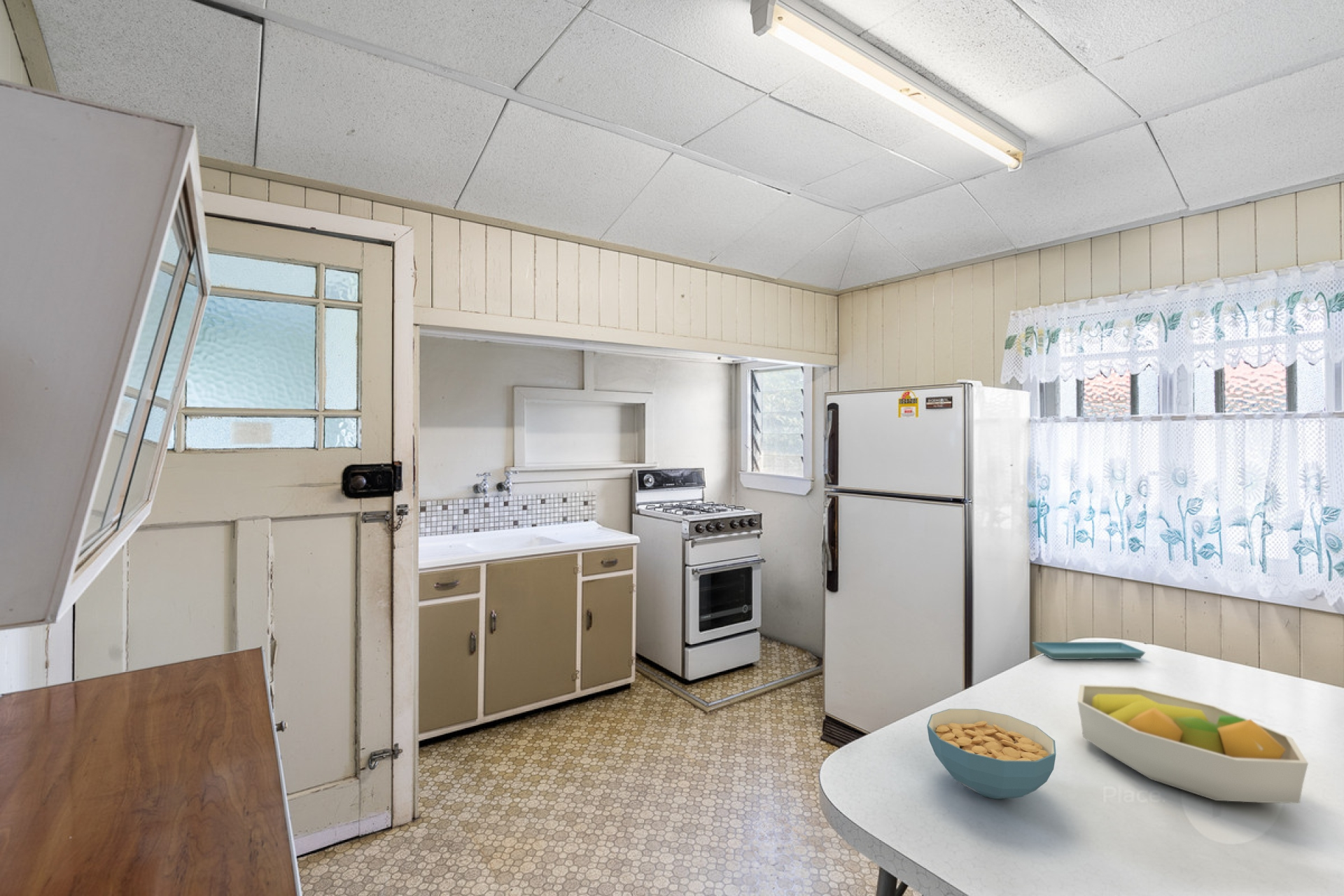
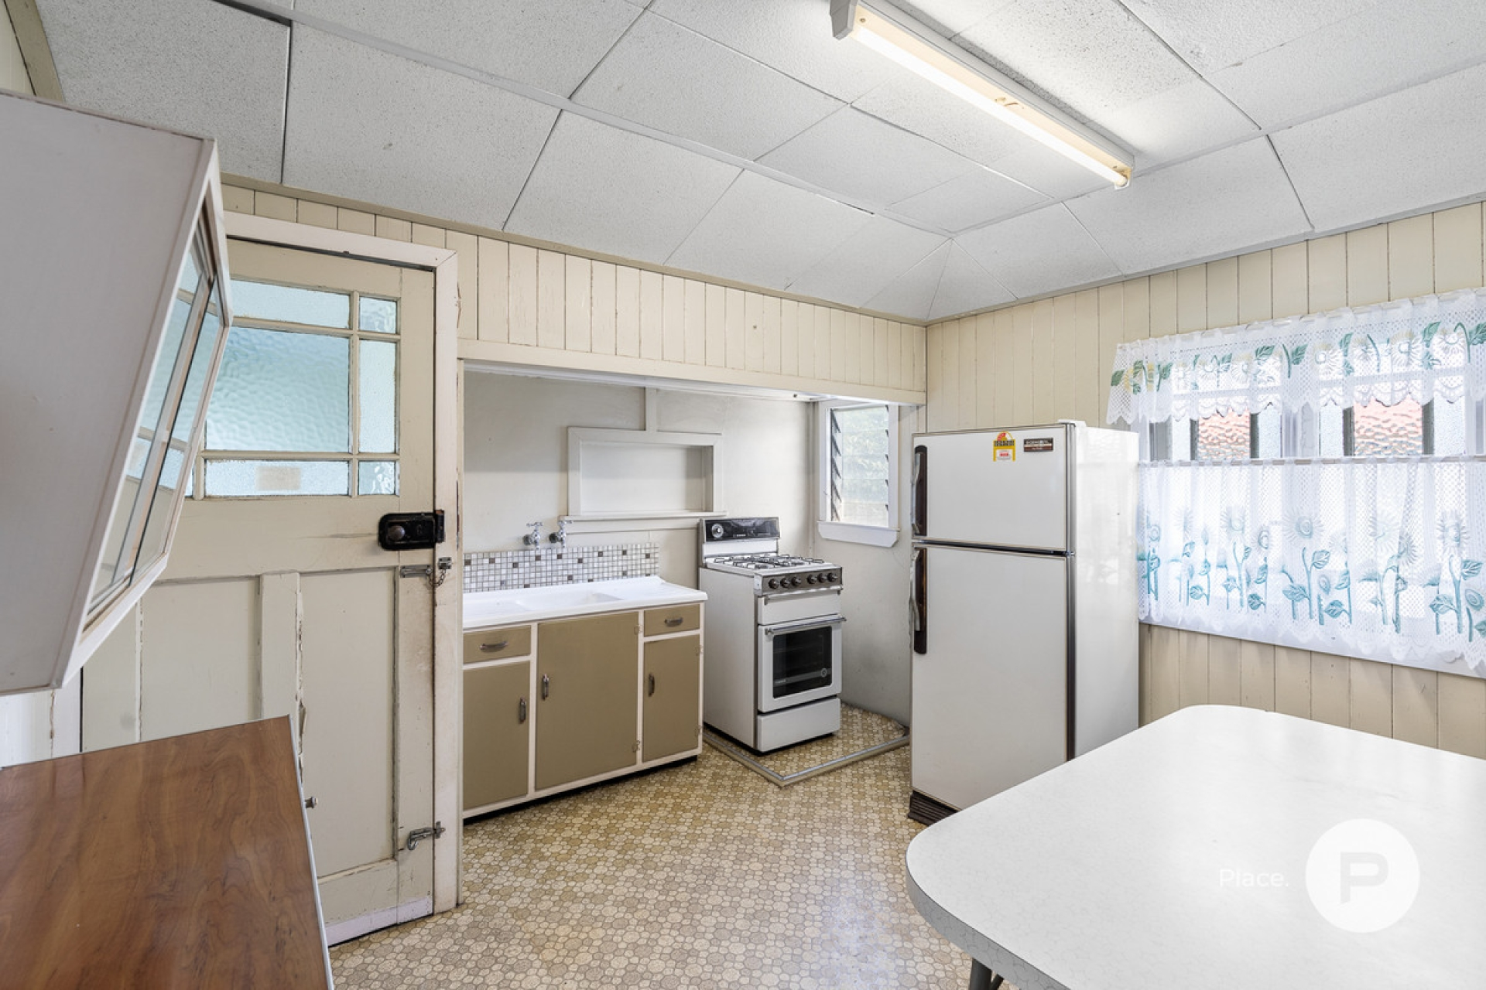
- saucer (1087, 650)
- cereal bowl (989, 760)
- fruit bowl (1177, 732)
